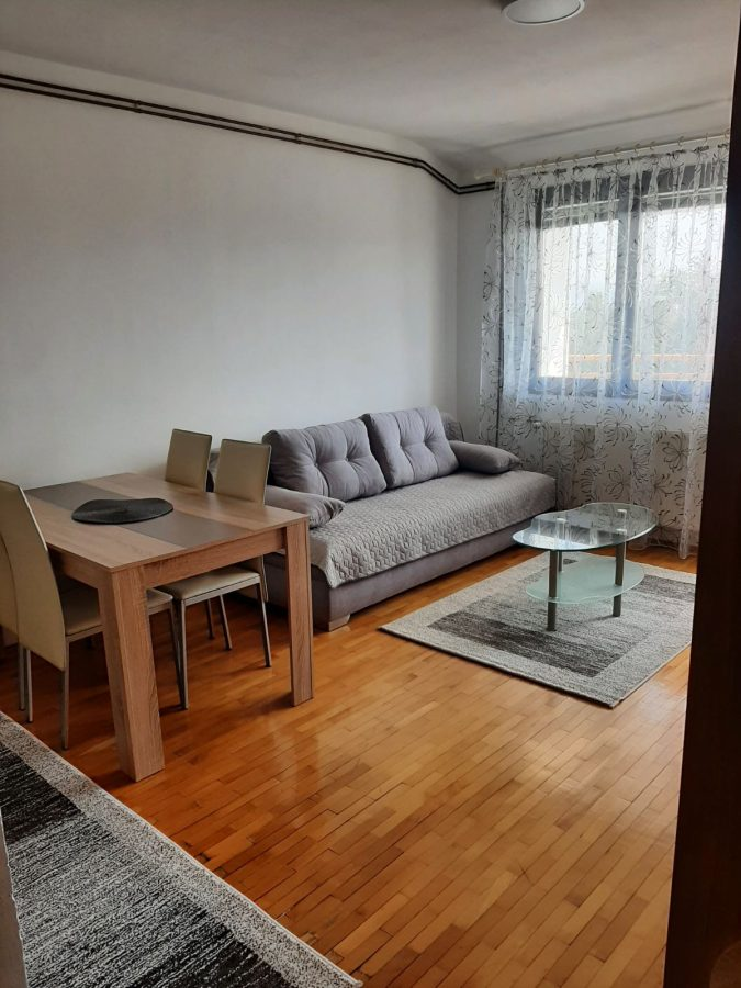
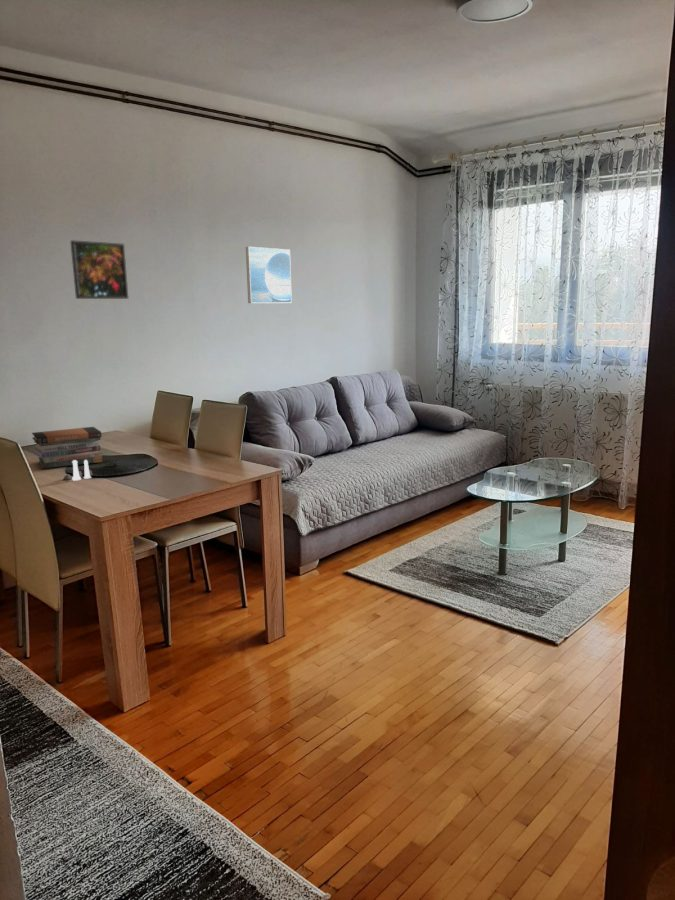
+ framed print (269, 275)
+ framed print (100, 270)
+ salt and pepper shaker set (77, 468)
+ book stack (67, 447)
